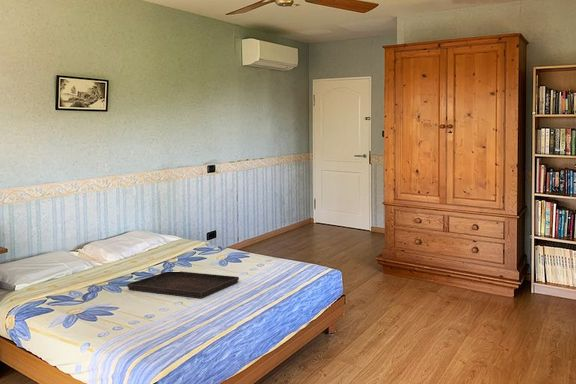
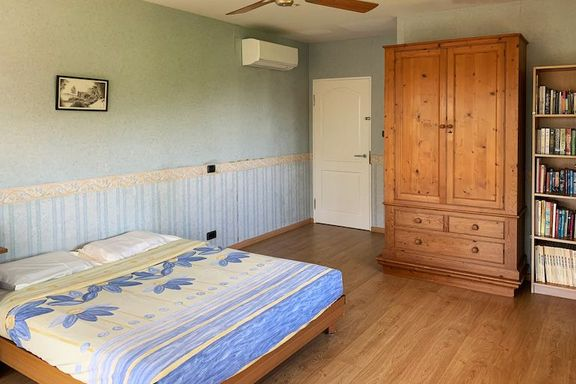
- serving tray (184, 283)
